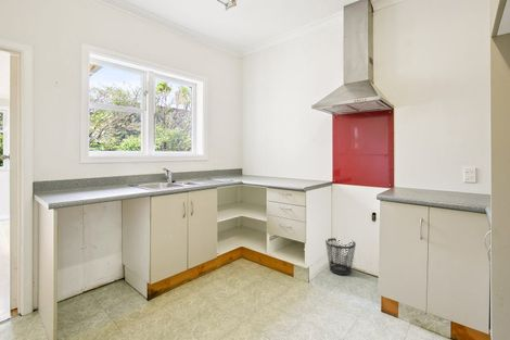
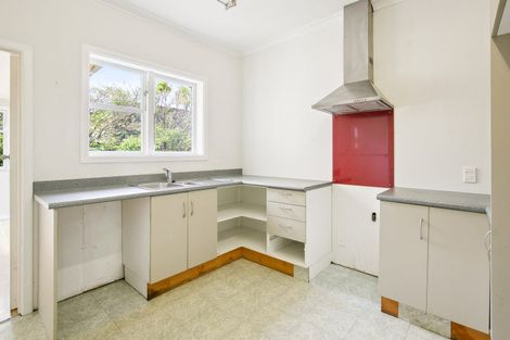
- wastebasket (340, 256)
